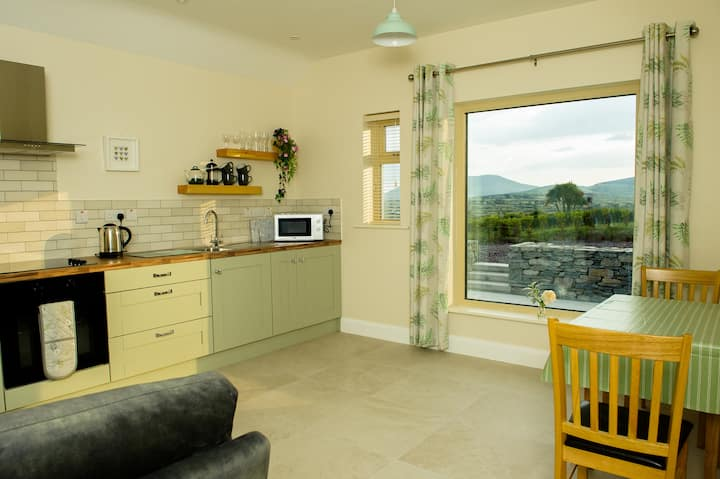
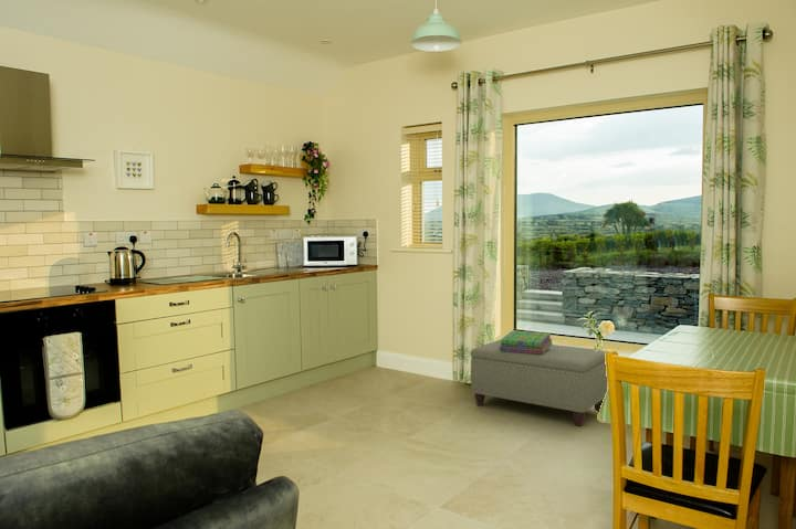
+ ottoman (537, 378)
+ stack of books (526, 343)
